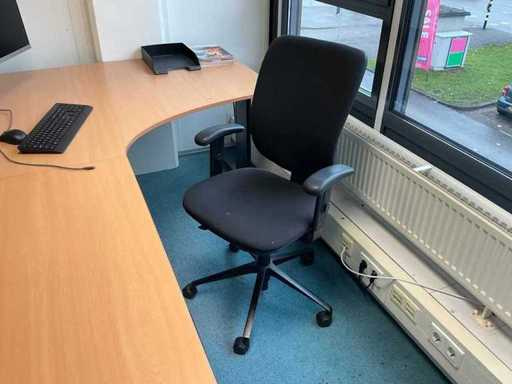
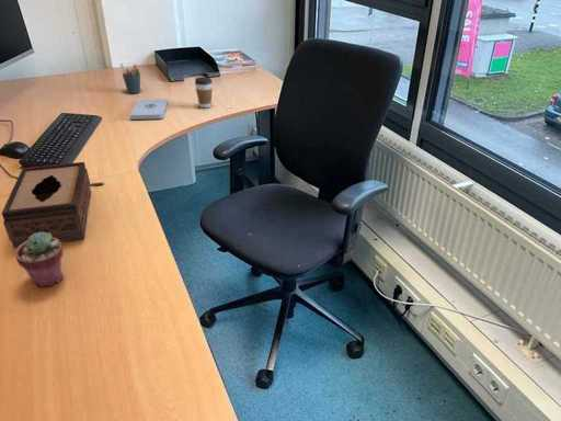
+ notepad (150, 107)
+ coffee cup (204, 92)
+ pen holder (131, 78)
+ tissue box (51, 201)
+ potted succulent (41, 257)
